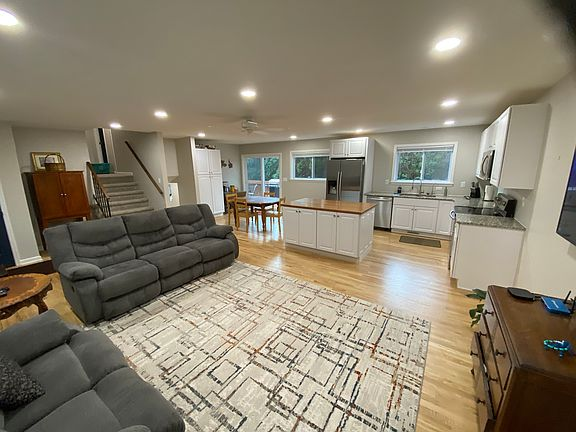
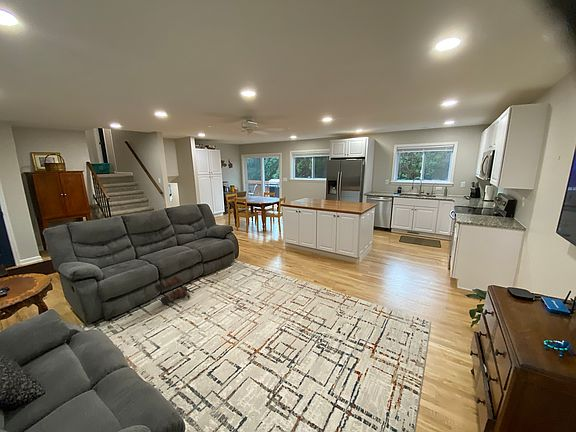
+ boots (175, 290)
